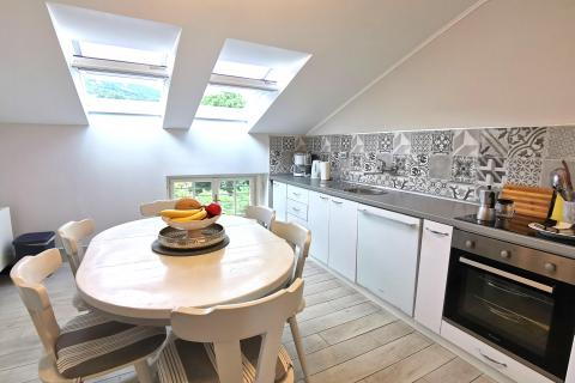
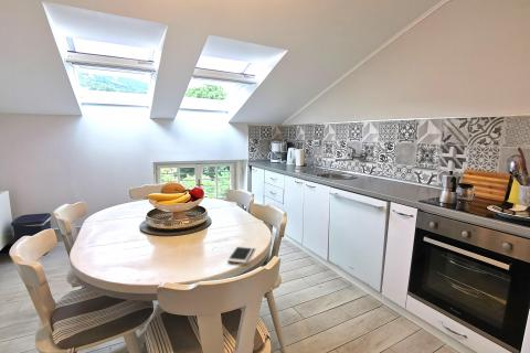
+ cell phone (241, 253)
